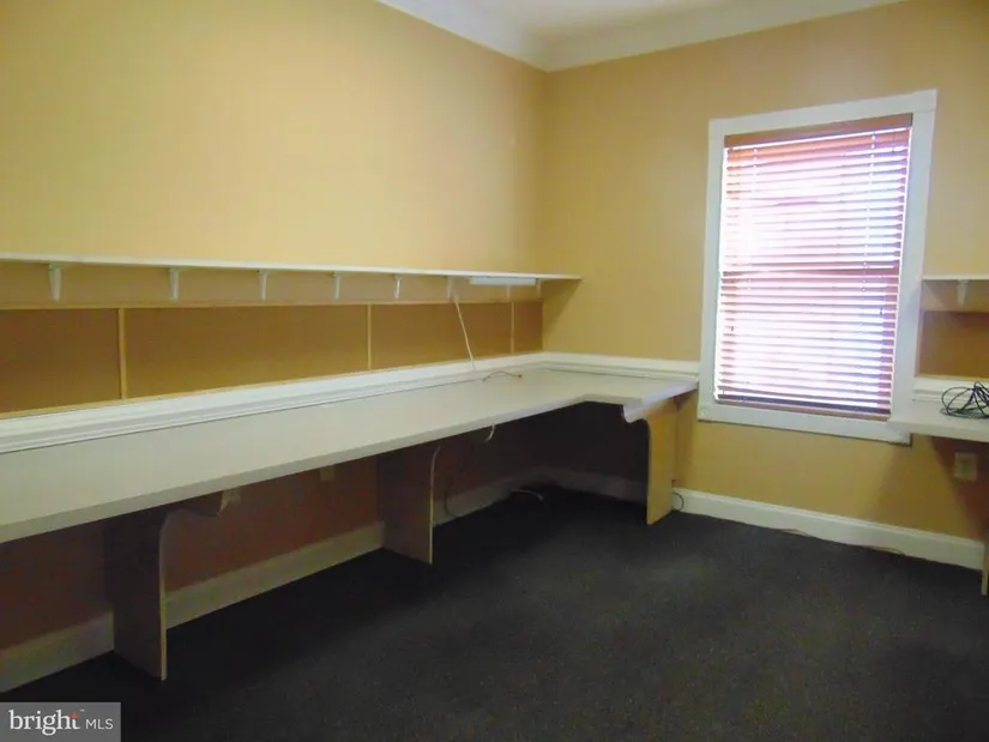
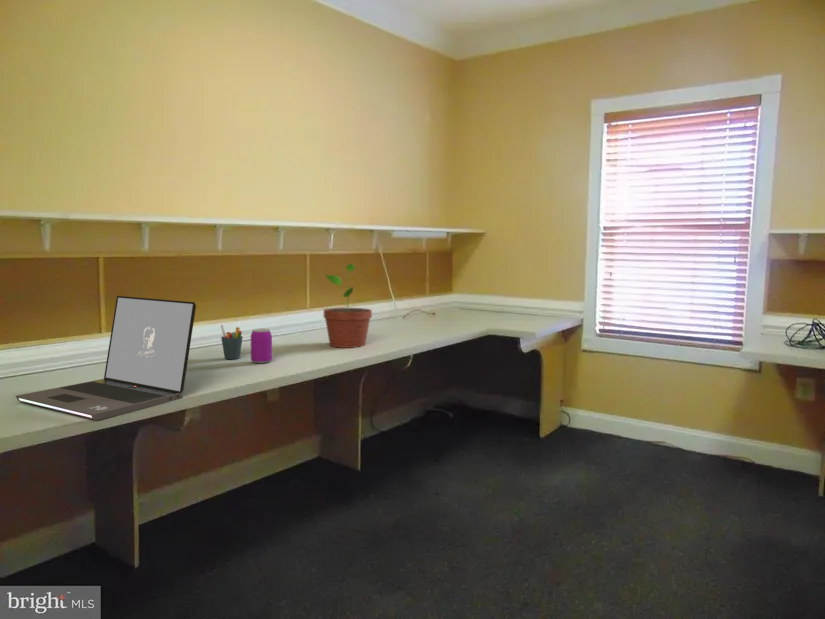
+ pen holder (232, 341)
+ potted plant (347, 304)
+ laptop (108, 350)
+ beverage can (261, 345)
